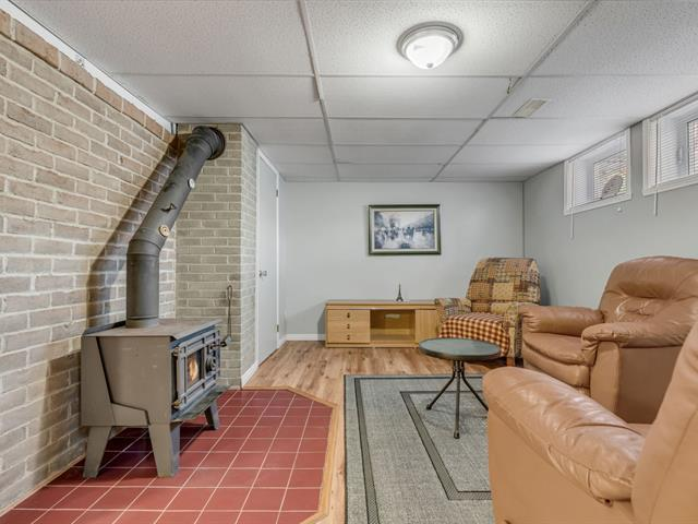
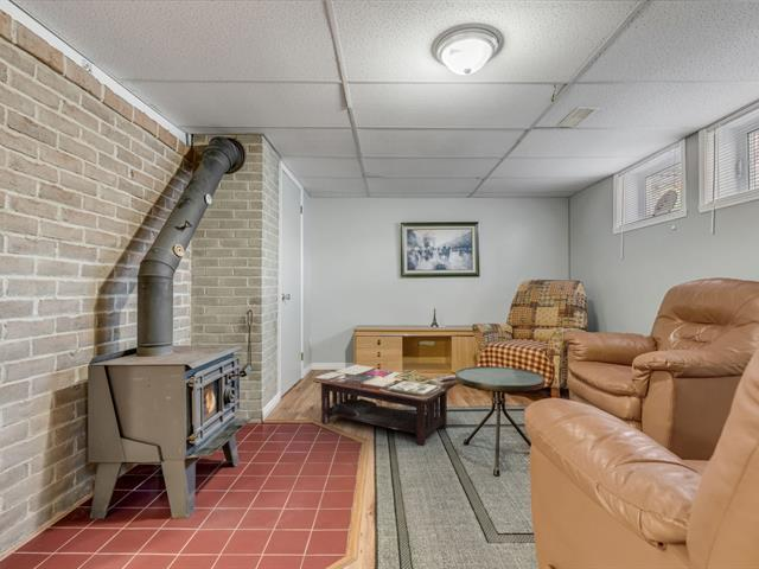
+ coffee table (388, 398)
